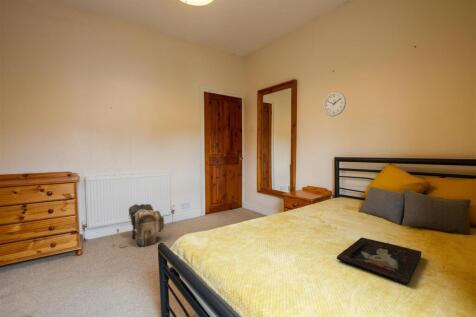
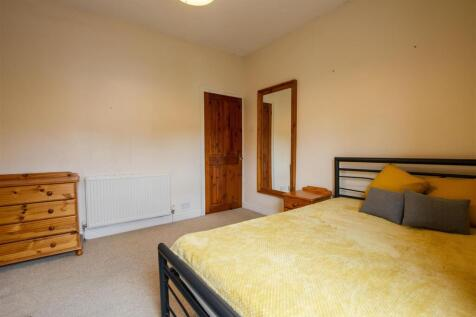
- architectural model (138, 224)
- wall clock (333, 104)
- decorative tray (379, 255)
